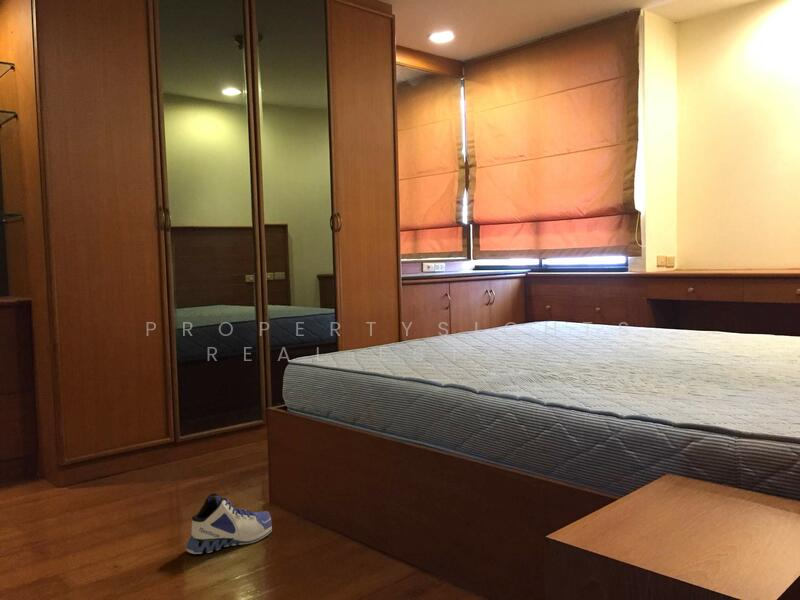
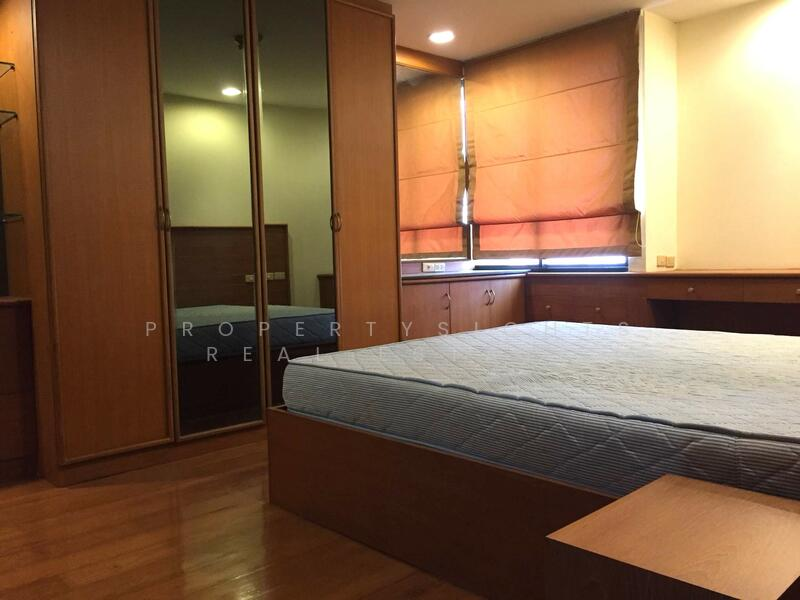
- sneaker (230, 517)
